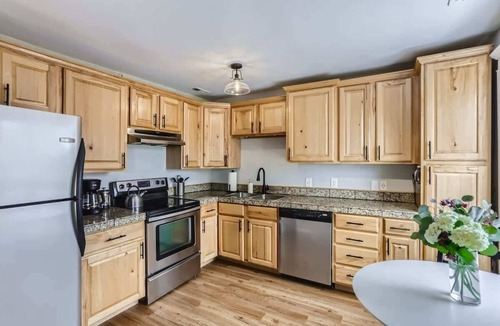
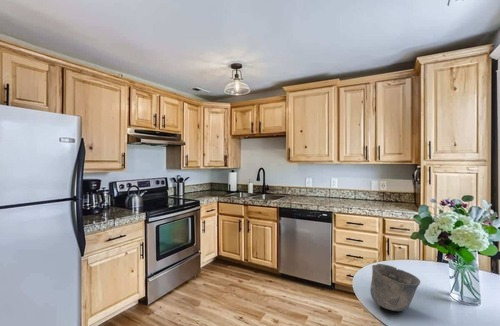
+ cup (394, 288)
